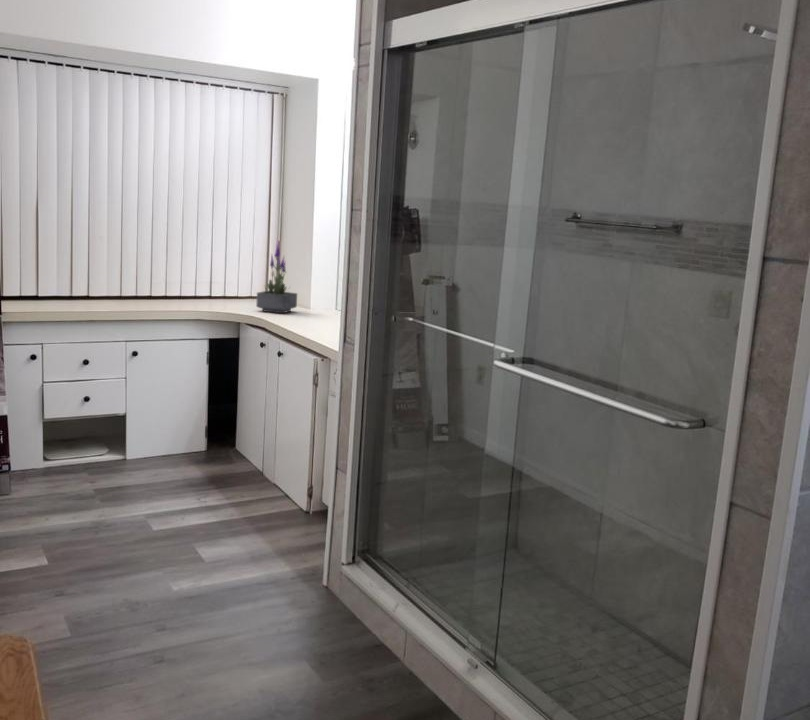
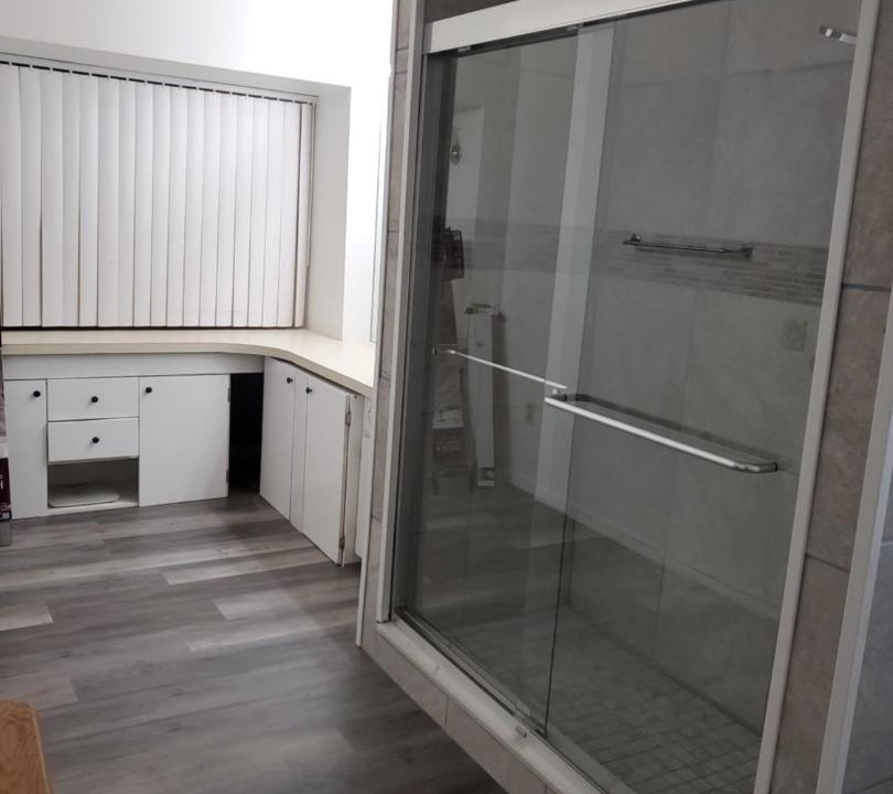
- potted plant (278, 275)
